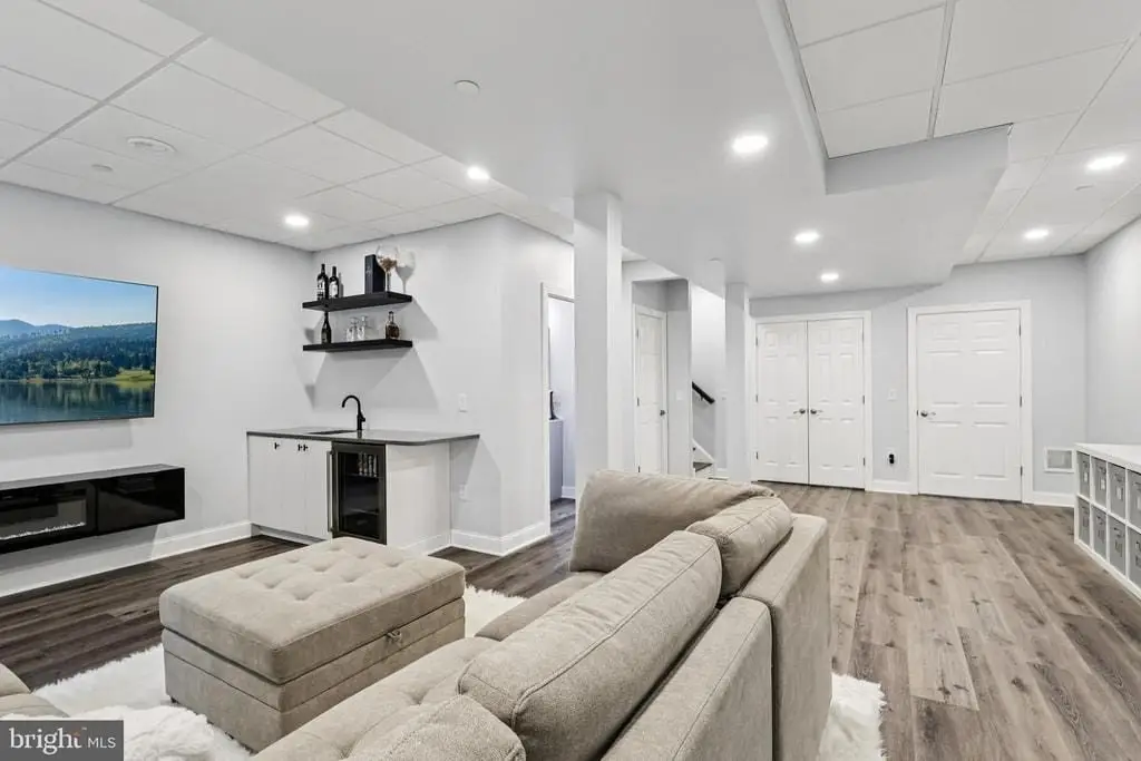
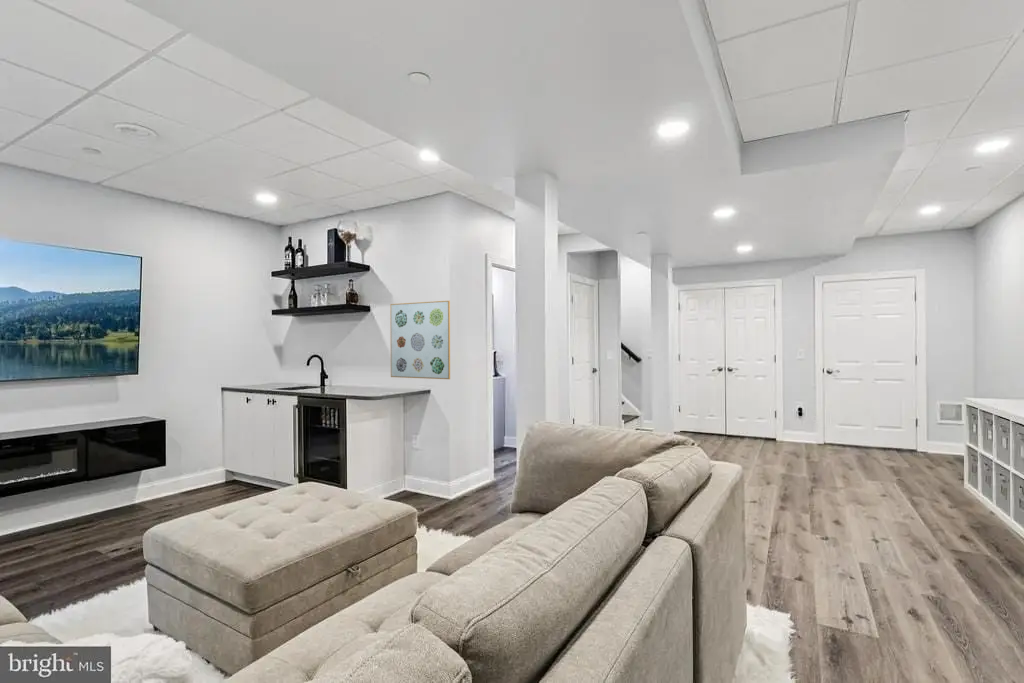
+ wall art (419, 340)
